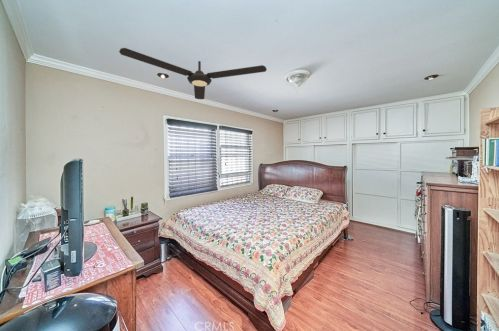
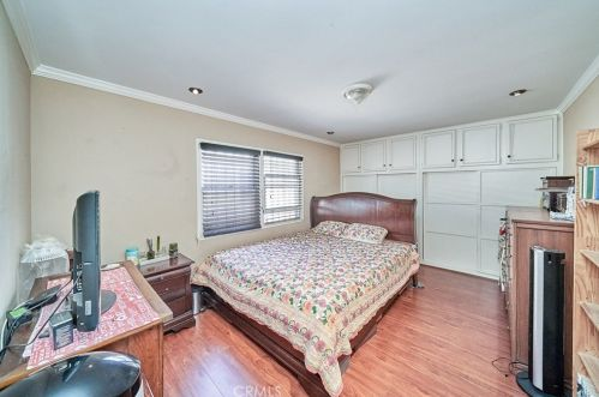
- ceiling fan (199, 79)
